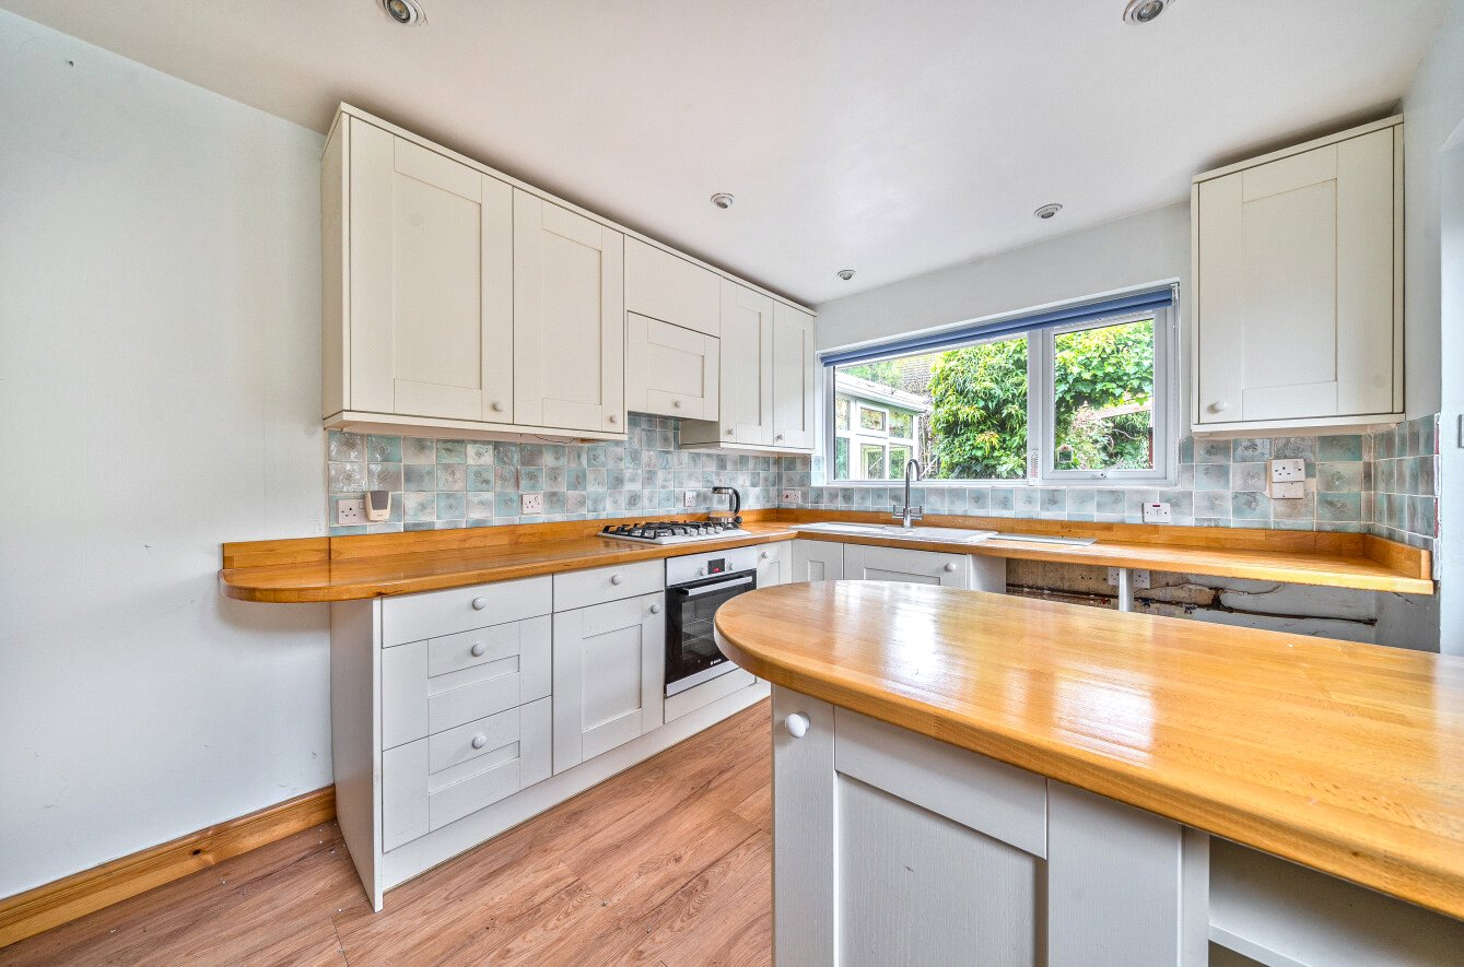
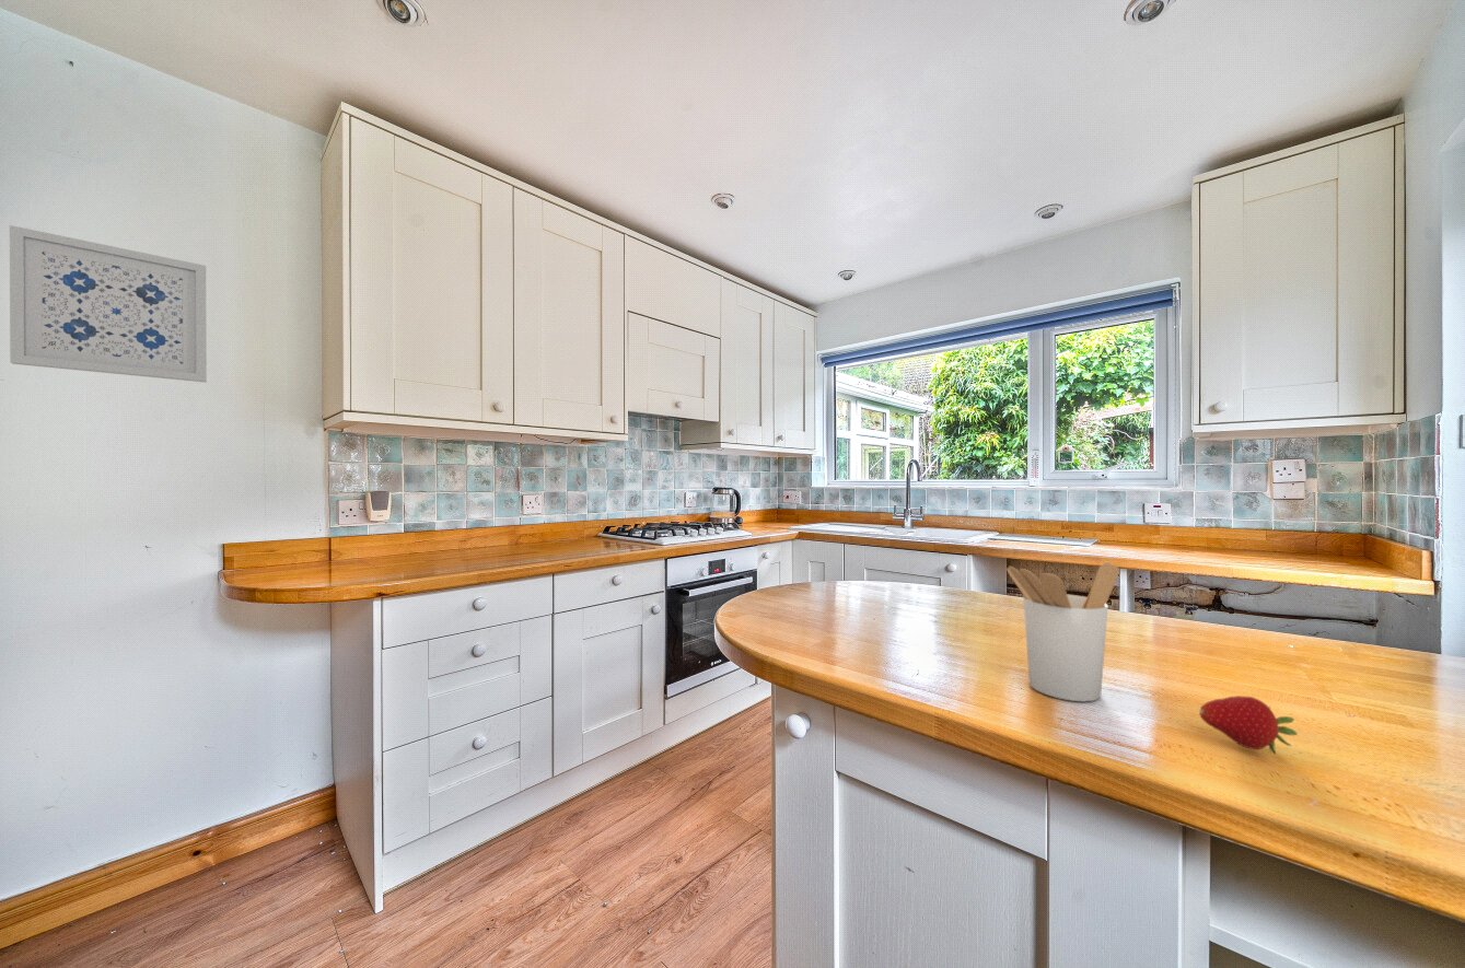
+ wall art (116, 311)
+ fruit (1242, 721)
+ utensil holder (1055, 626)
